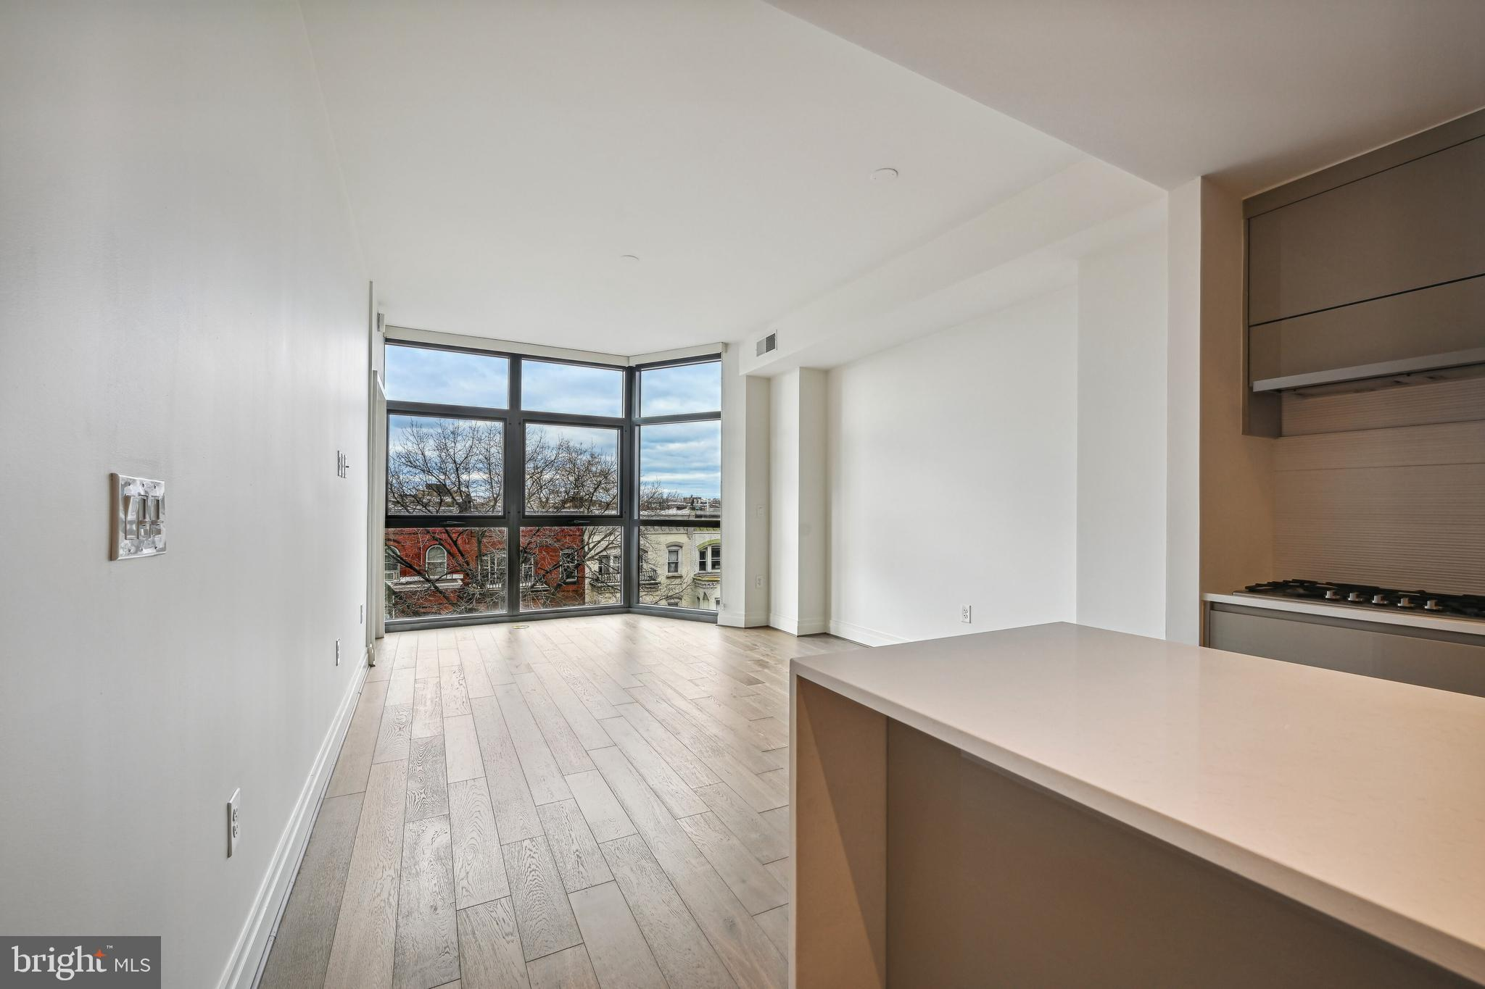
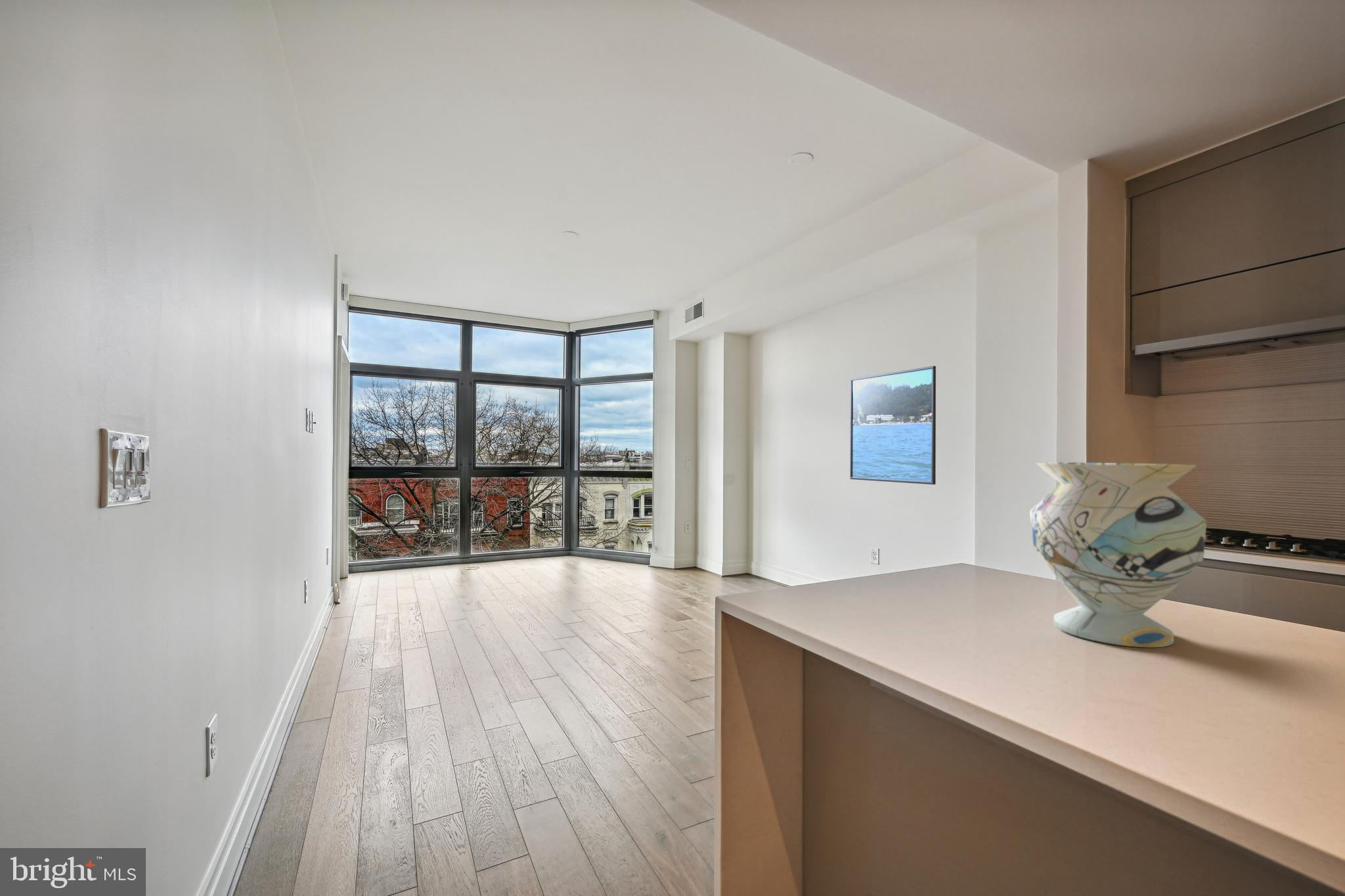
+ decorative vase (1111, 547)
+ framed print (889, 427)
